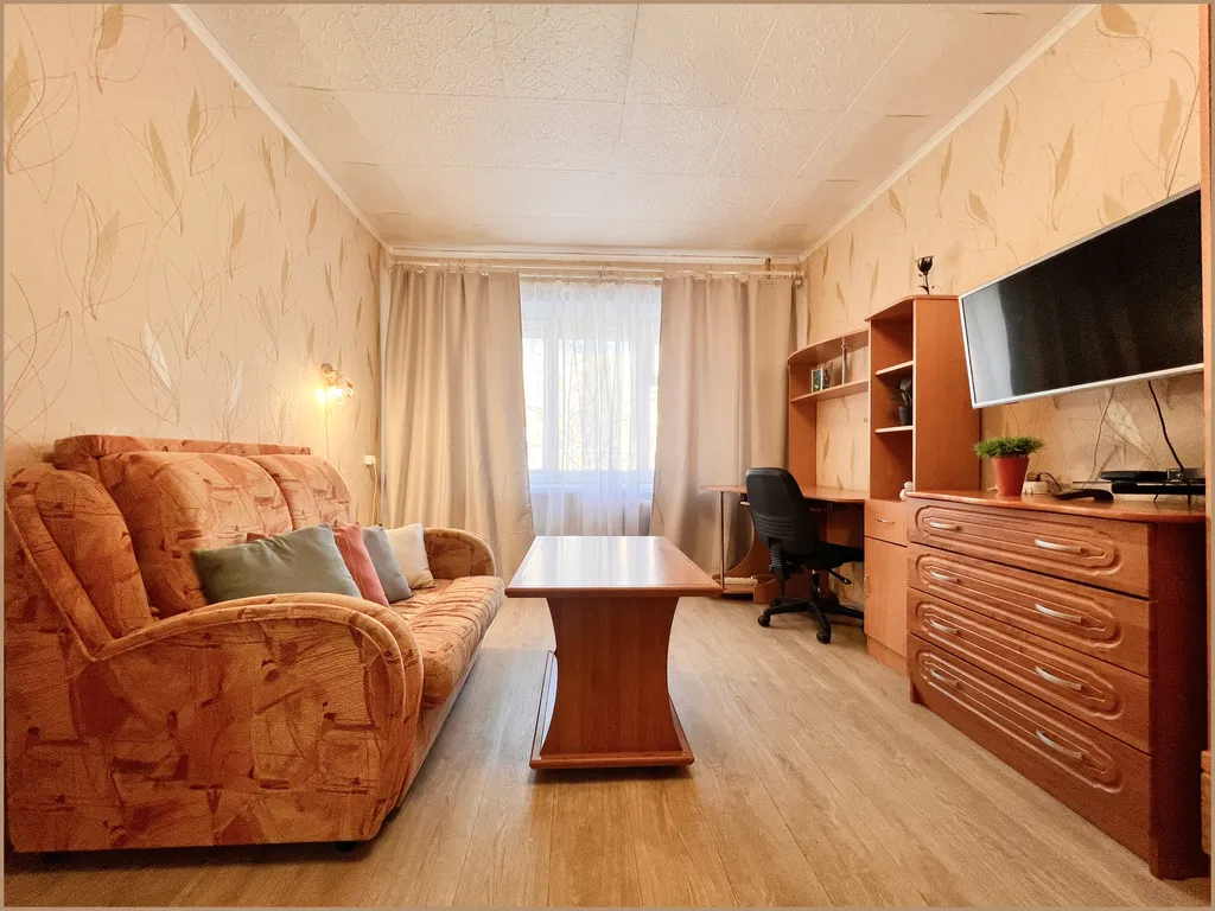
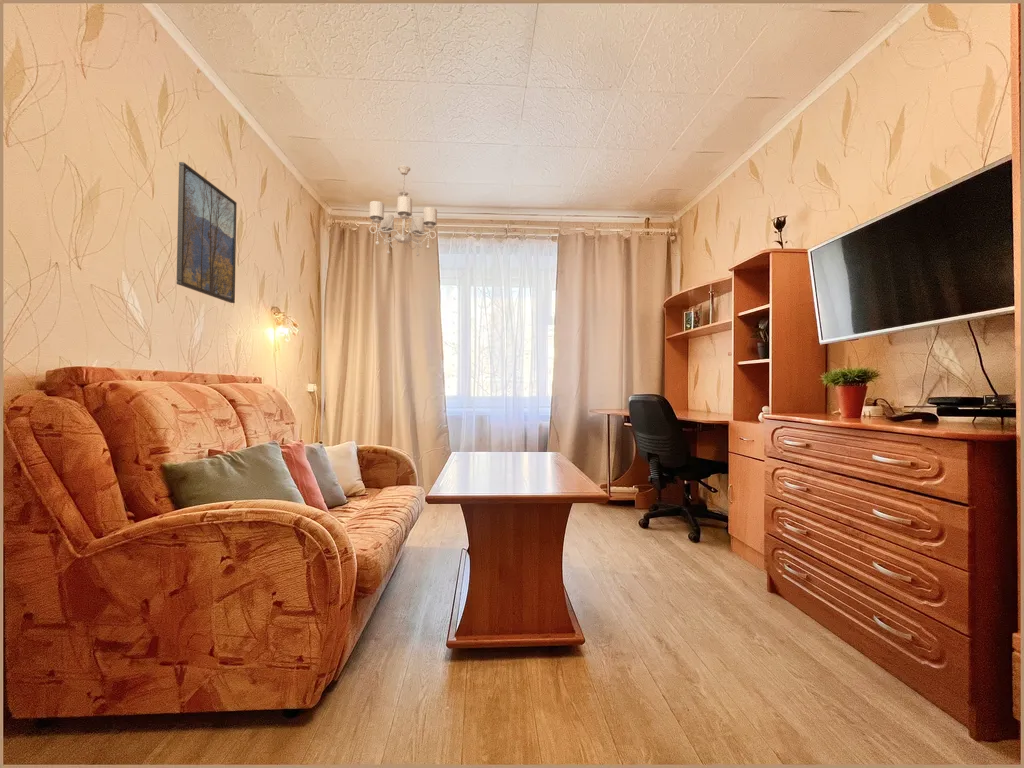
+ chandelier (403, 207)
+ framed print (209, 239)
